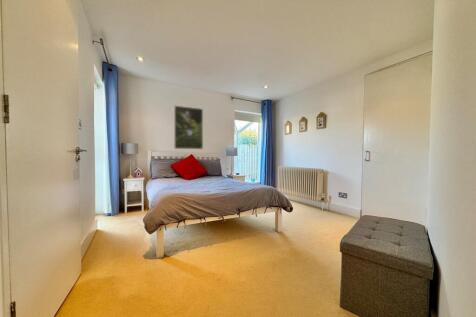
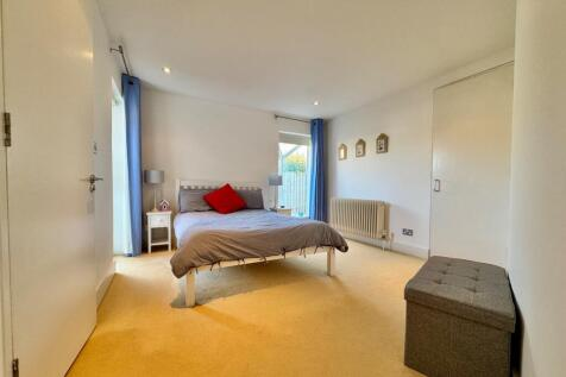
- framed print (189, 128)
